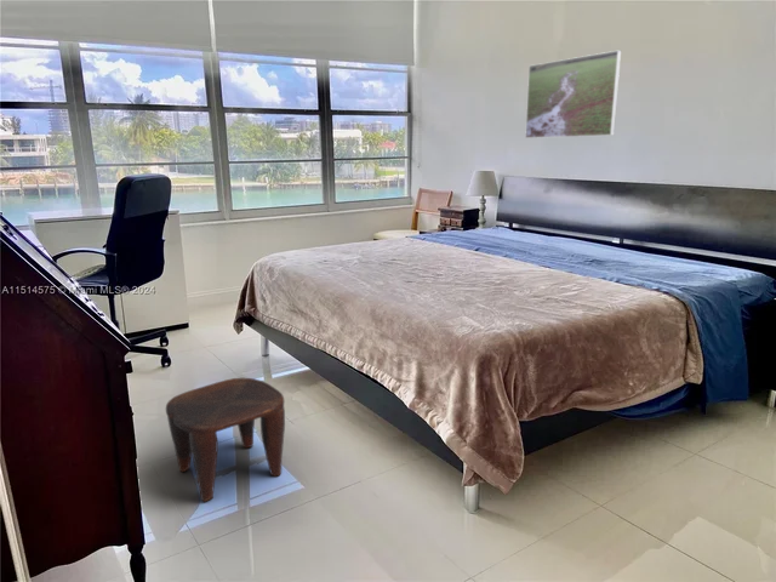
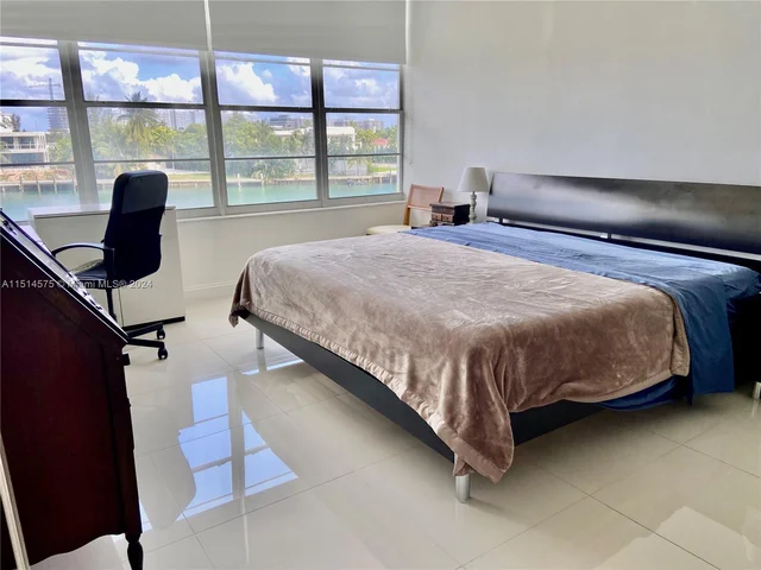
- stool (226, 428)
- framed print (569, 98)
